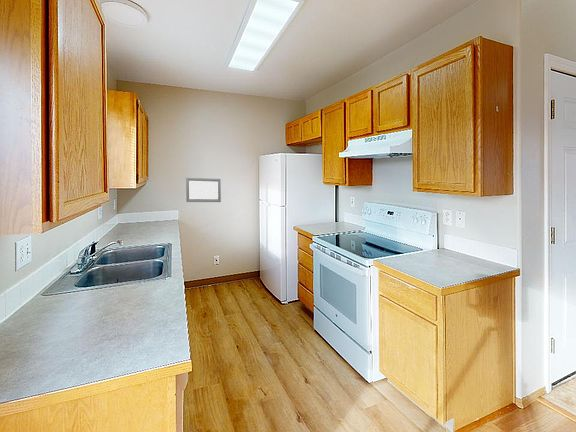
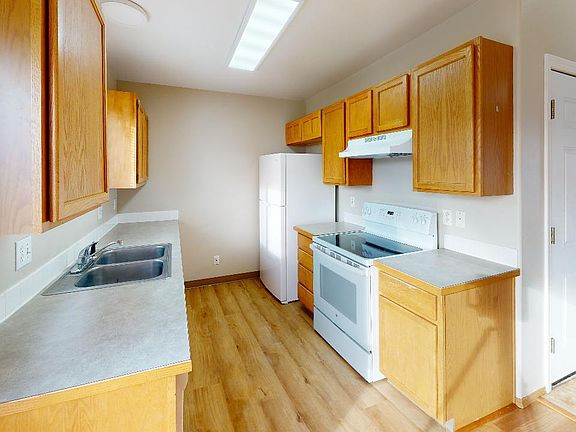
- wall art (203, 190)
